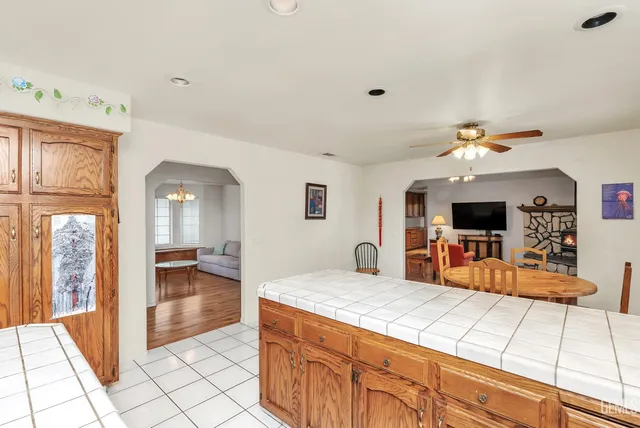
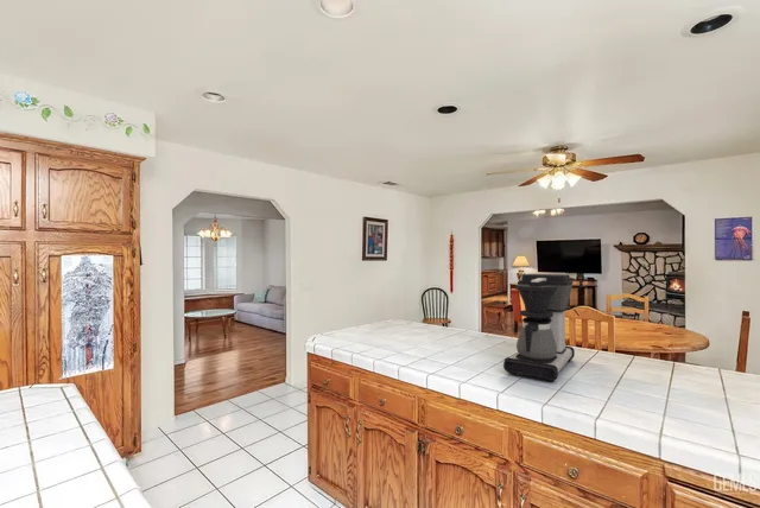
+ coffee maker (540, 320)
